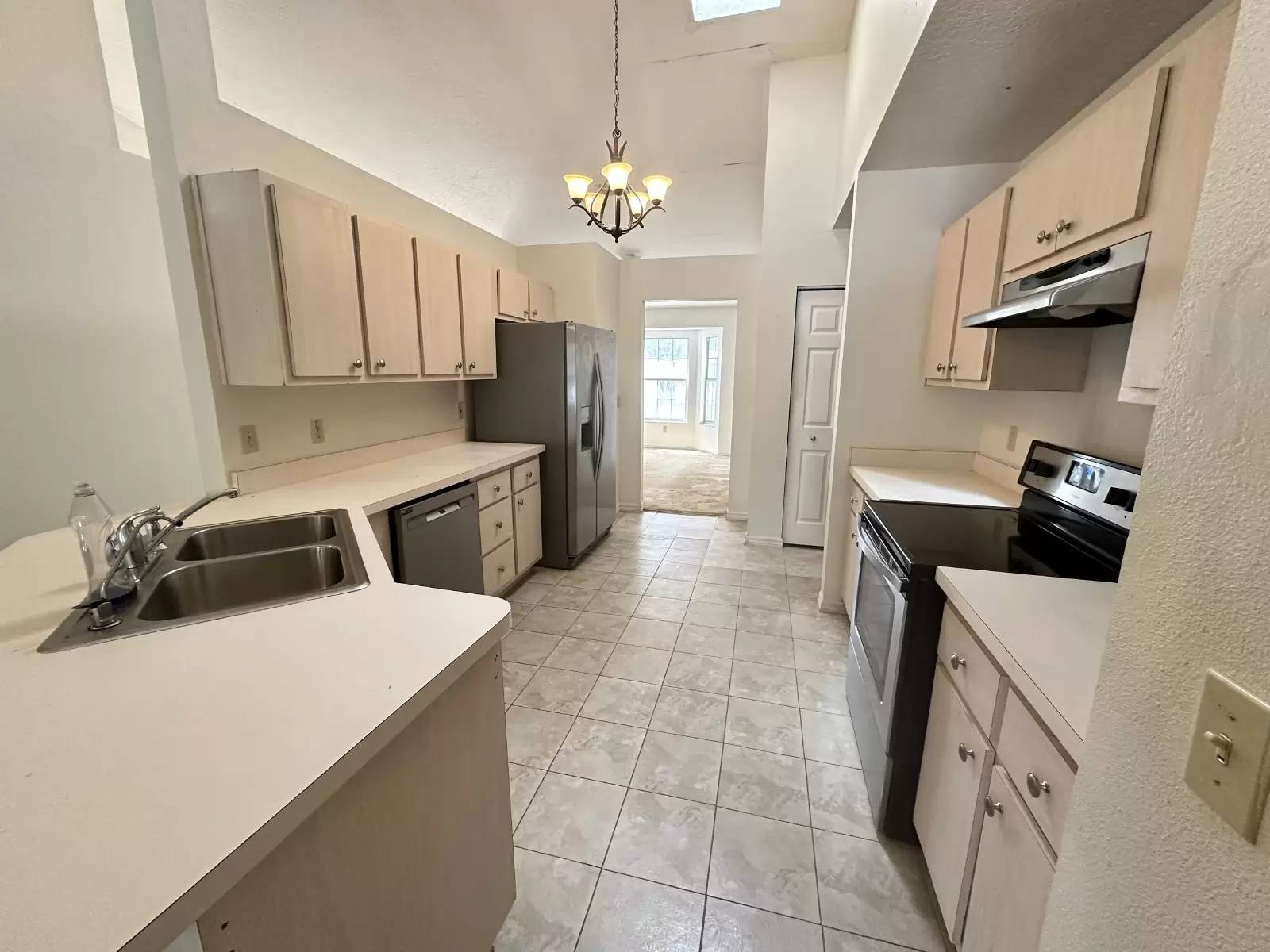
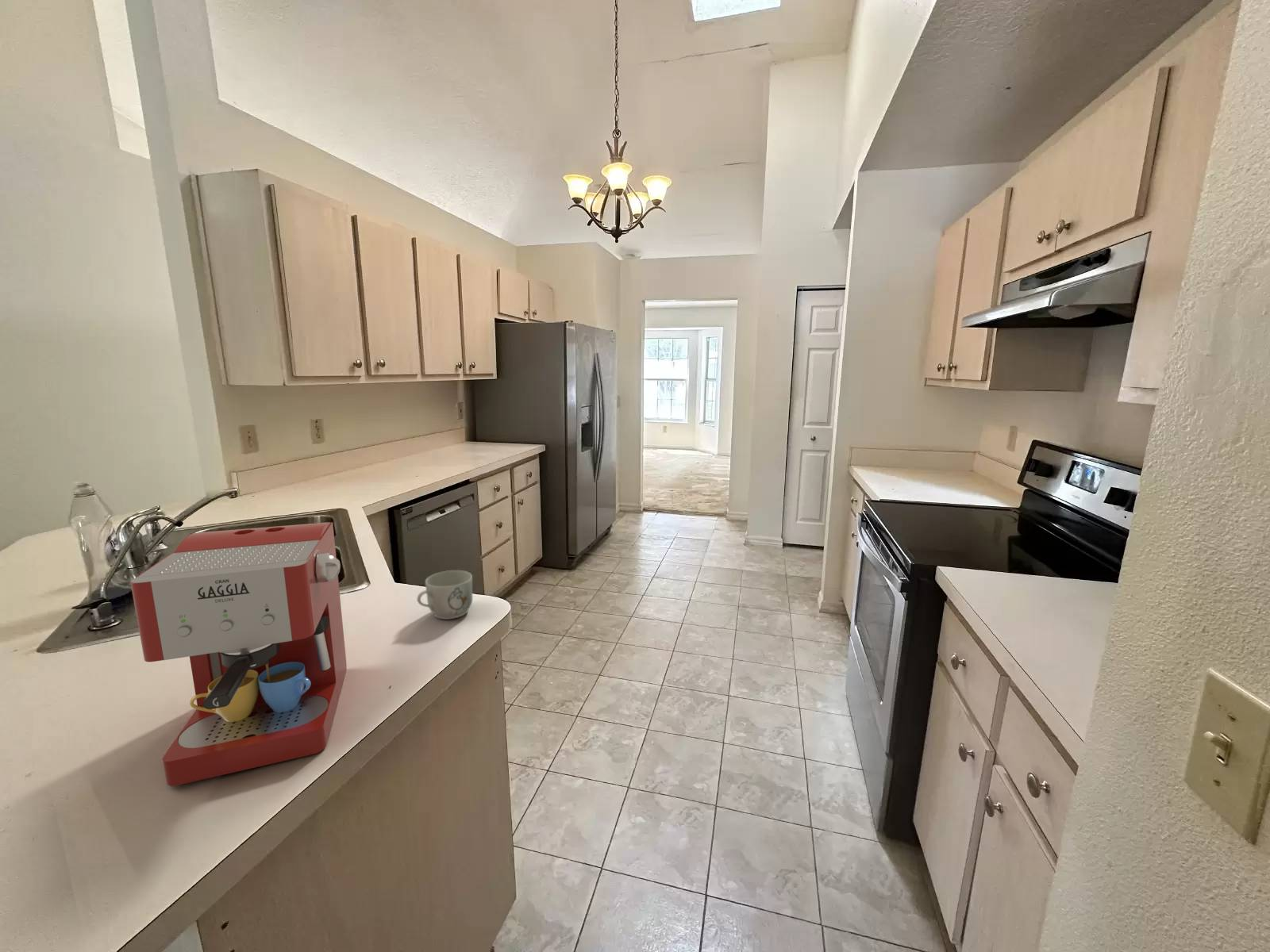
+ coffee maker (260, 631)
+ mug (444, 597)
